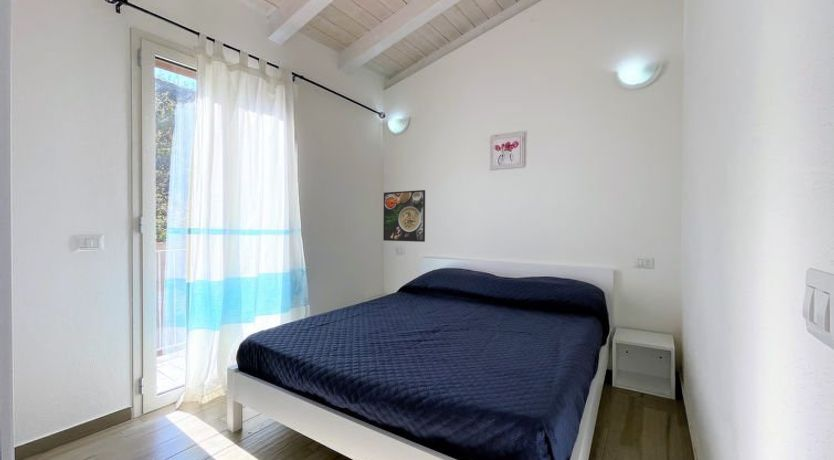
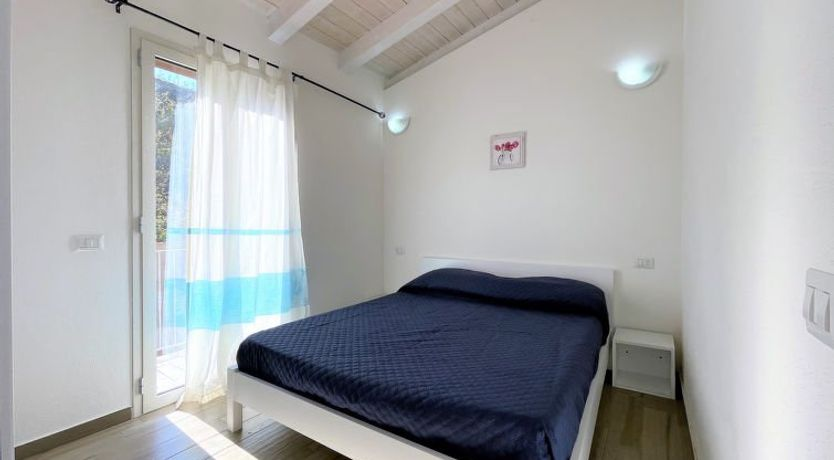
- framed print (403, 216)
